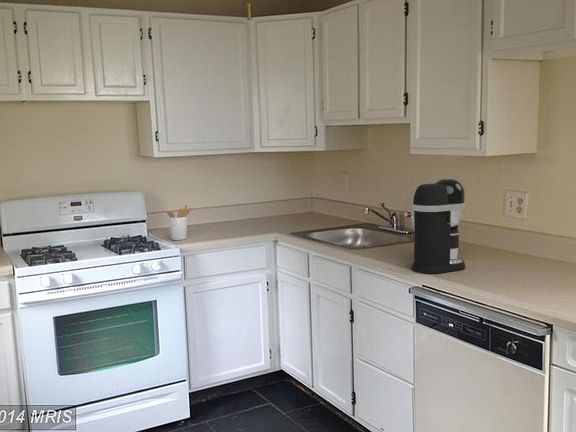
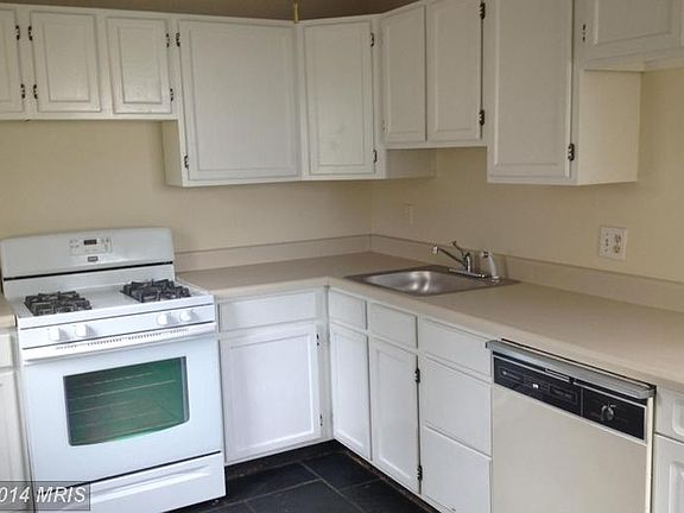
- coffee maker (438, 224)
- utensil holder (180, 222)
